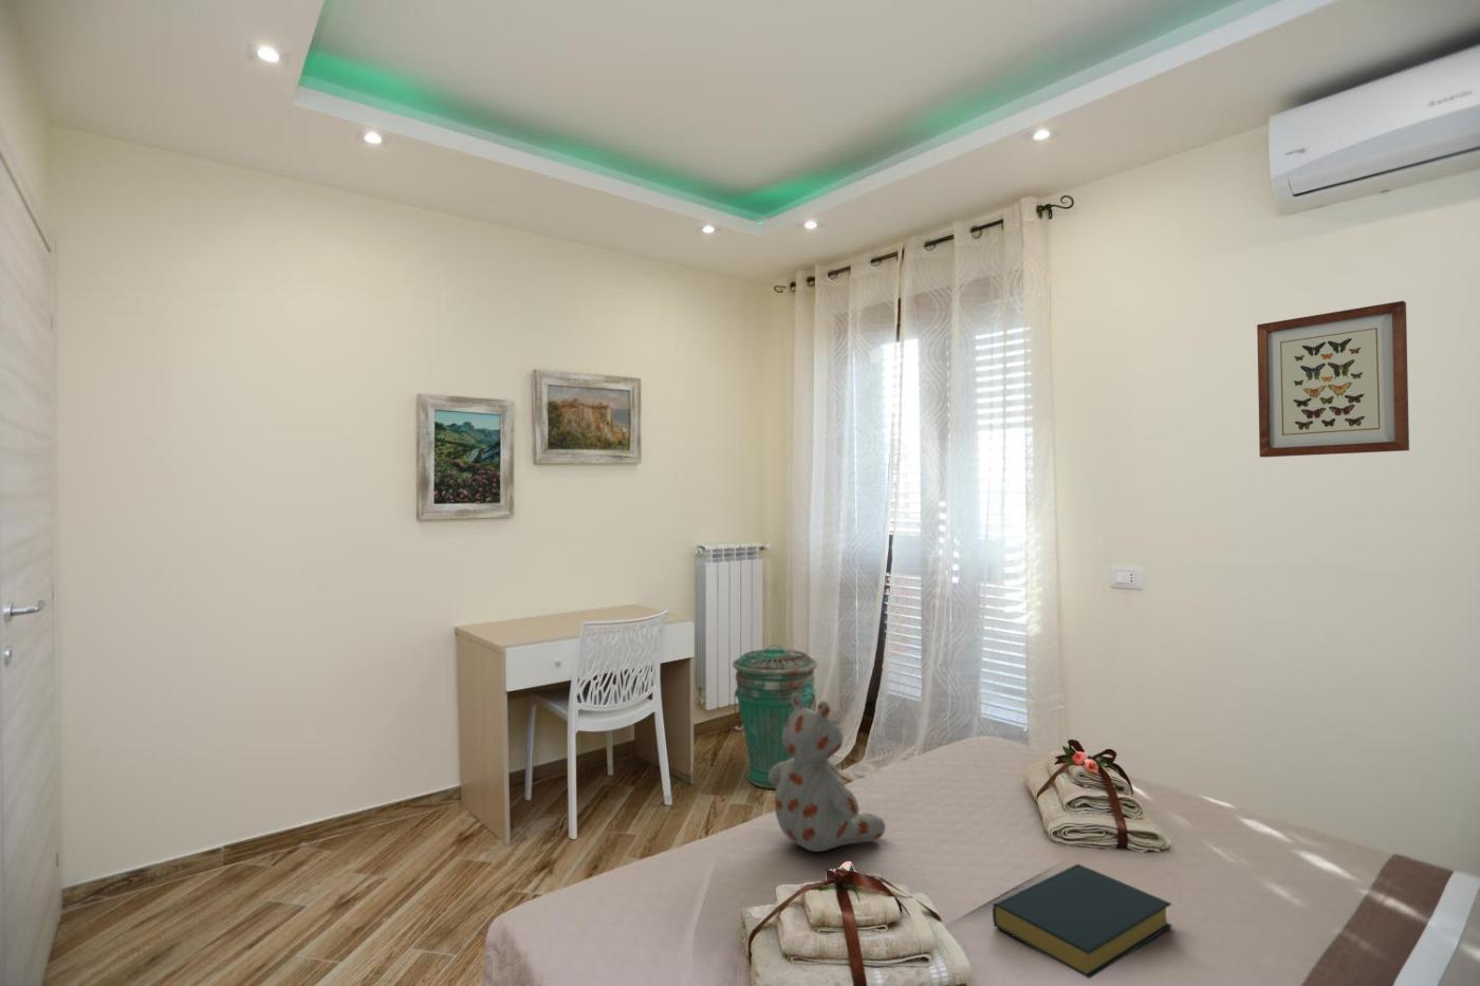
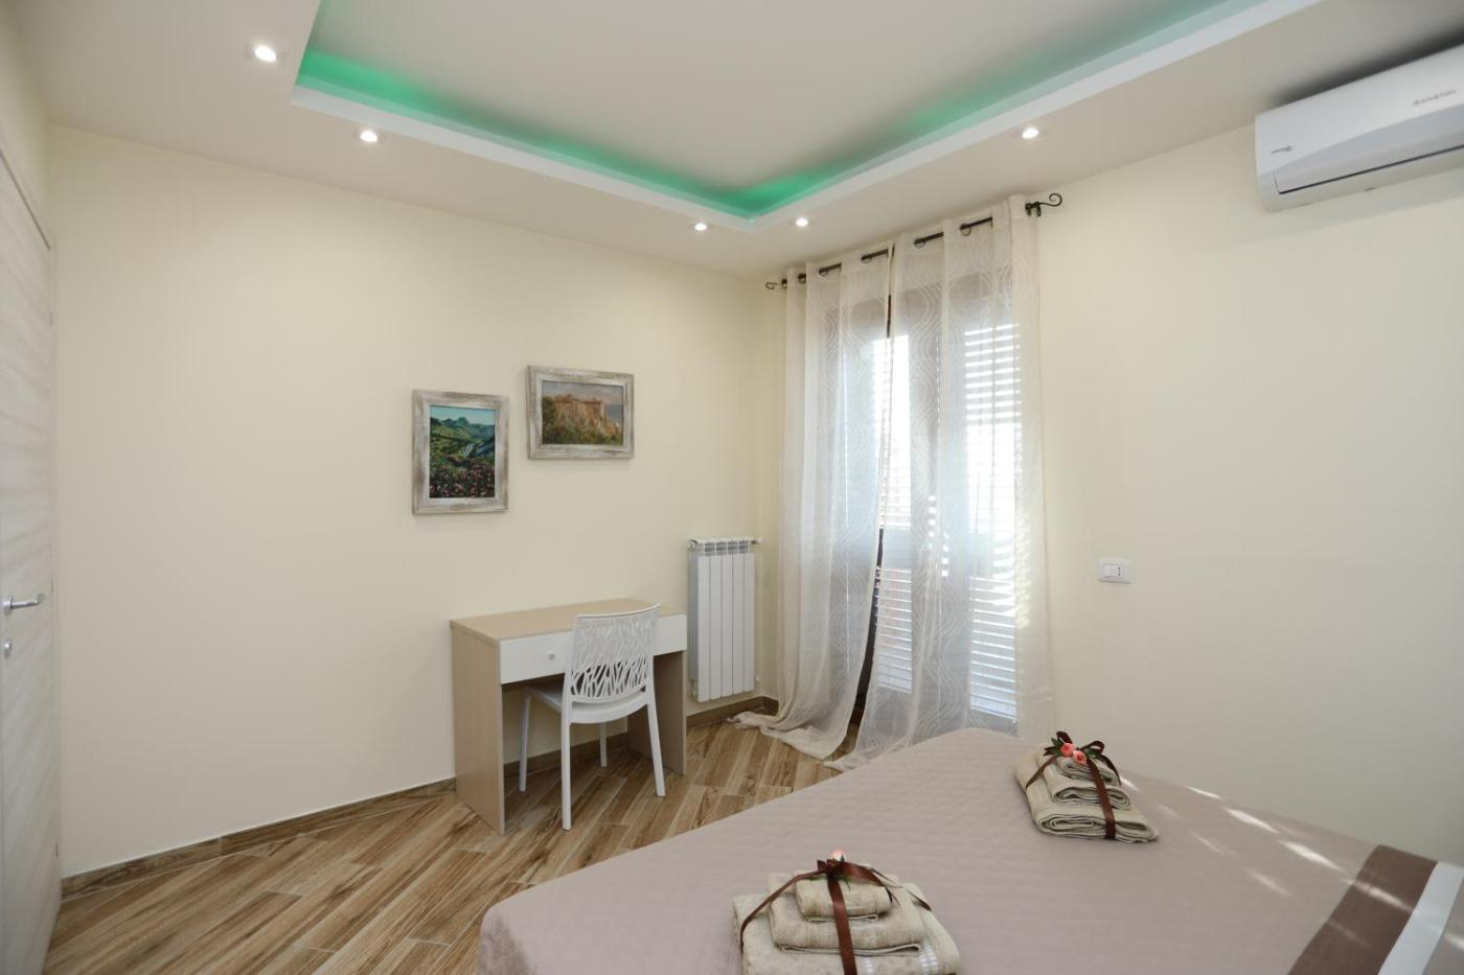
- wall art (1328, 384)
- trash can (775, 711)
- hardback book (1082, 914)
- stuffed bear (826, 766)
